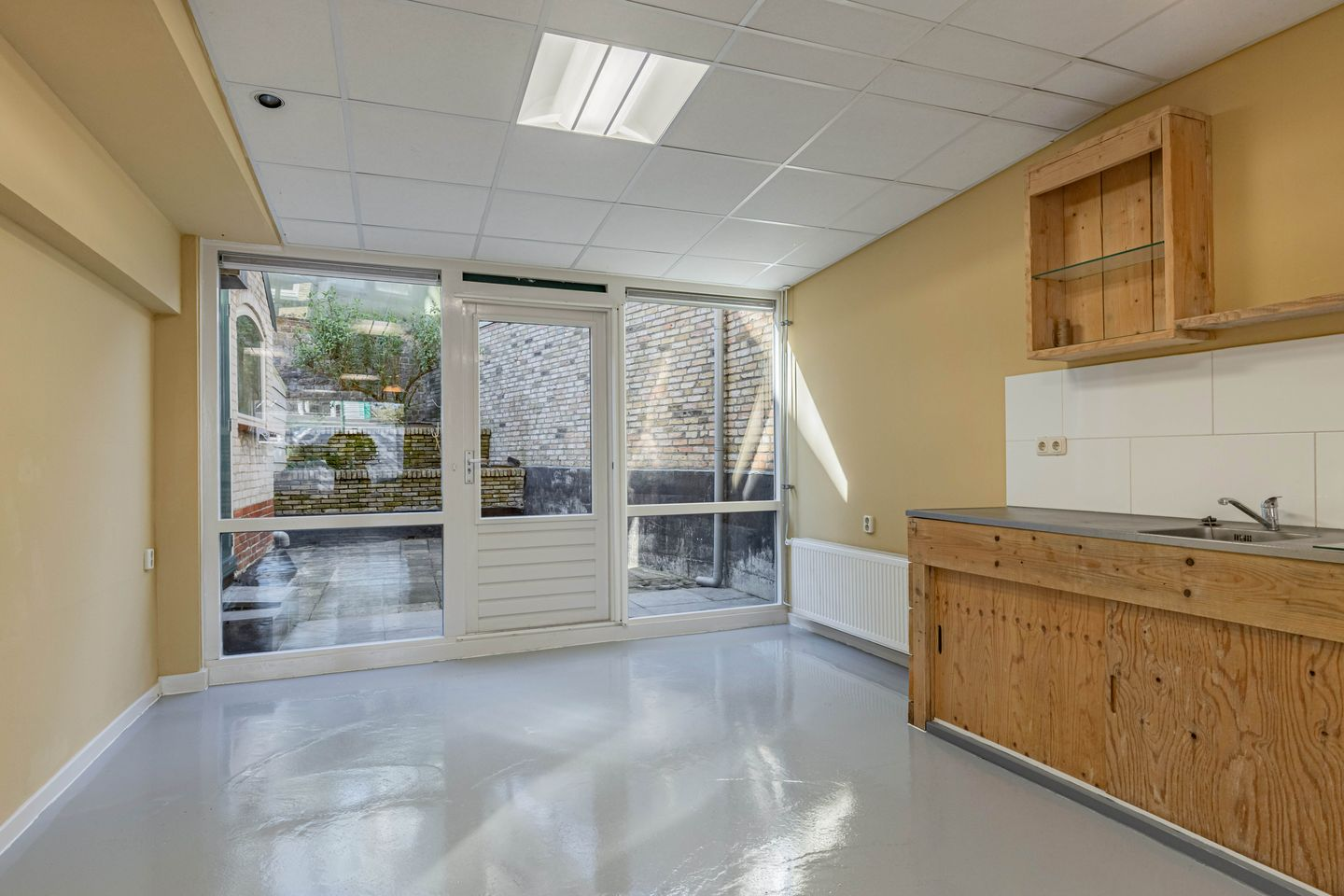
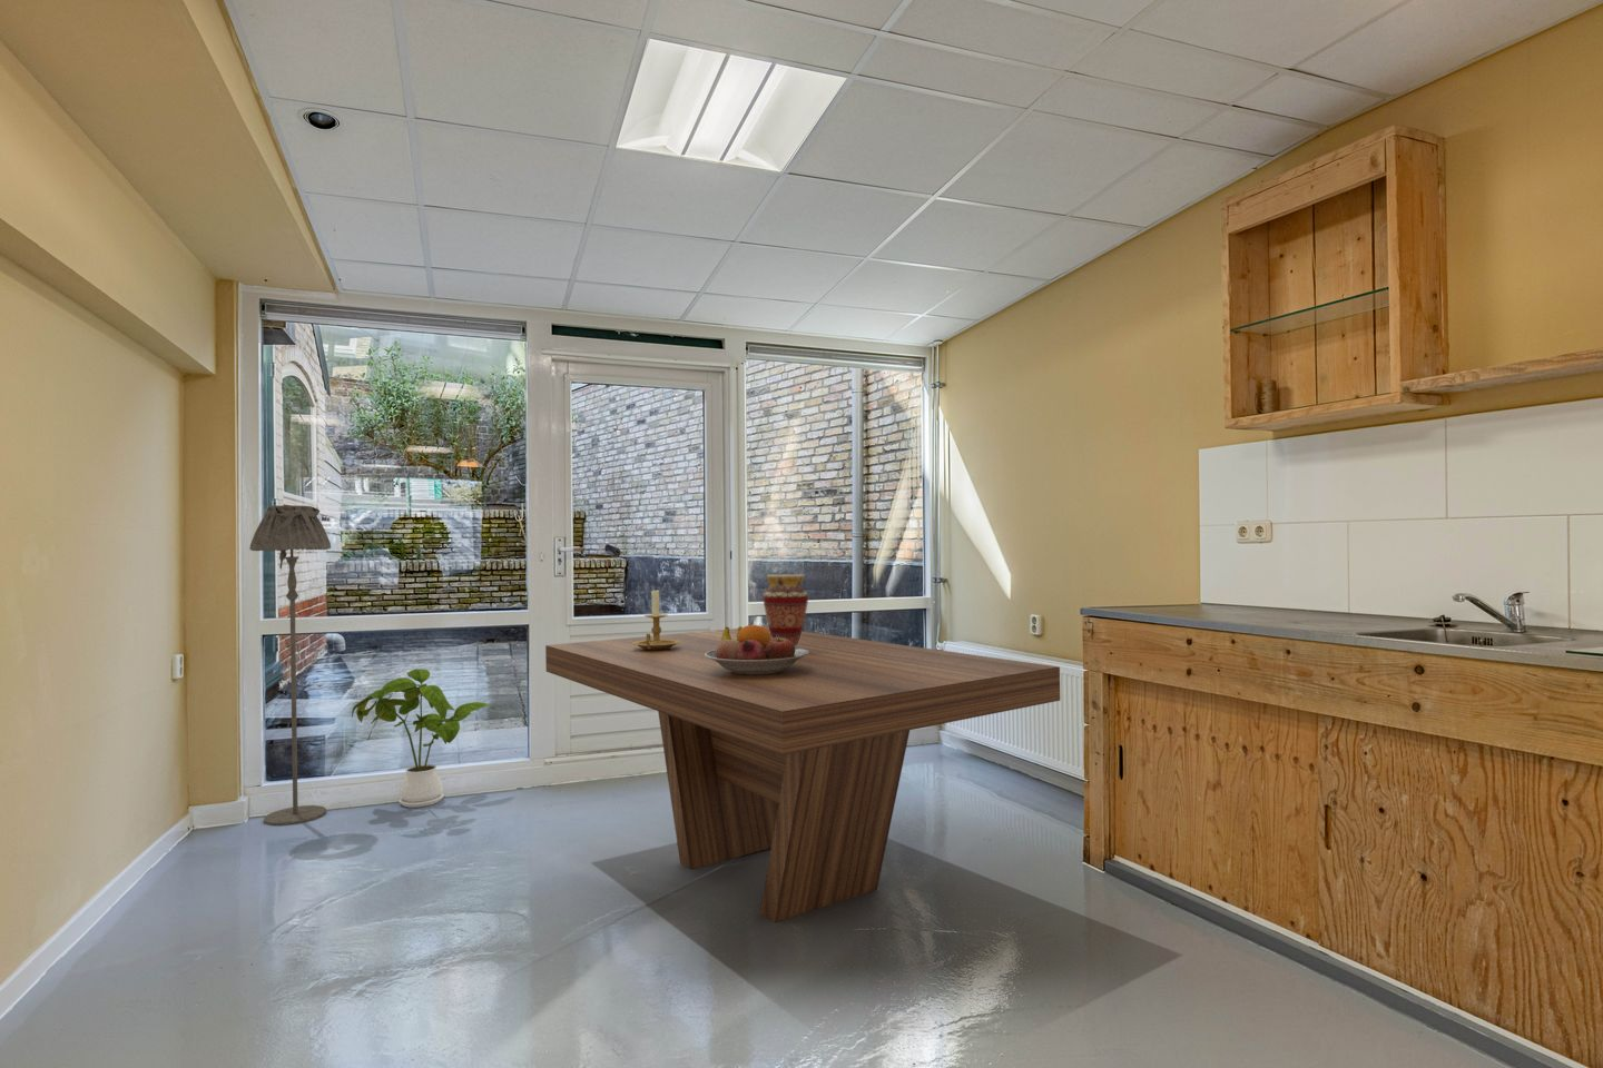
+ vase (785, 610)
+ house plant (421, 738)
+ candle holder (656, 617)
+ floor lamp (292, 660)
+ fruit bowl (757, 647)
+ dining table (772, 764)
